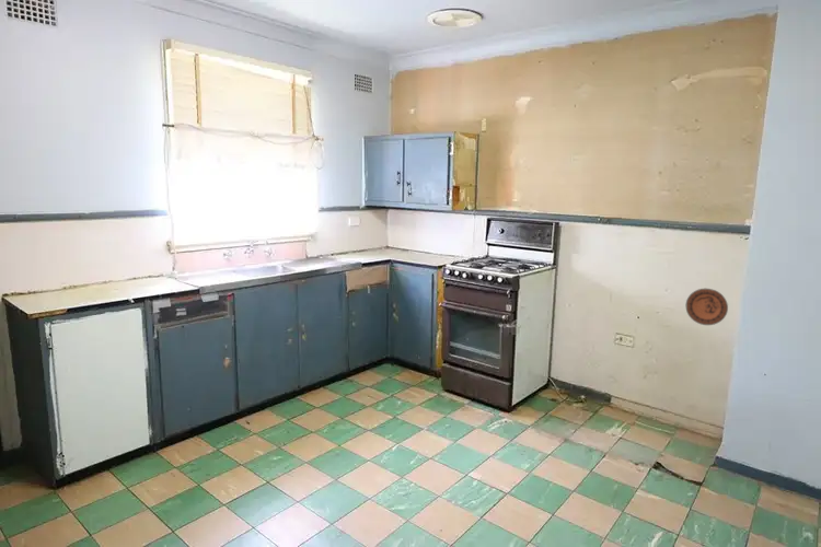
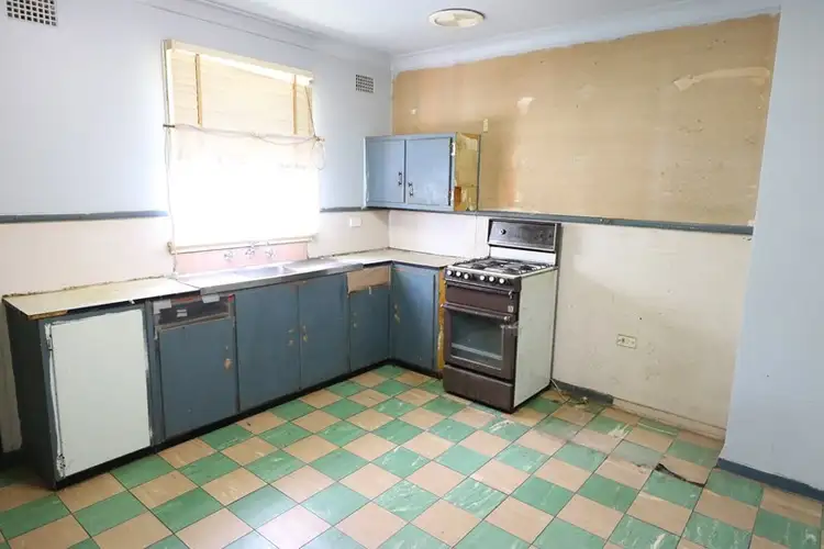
- decorative plate (706, 306)
